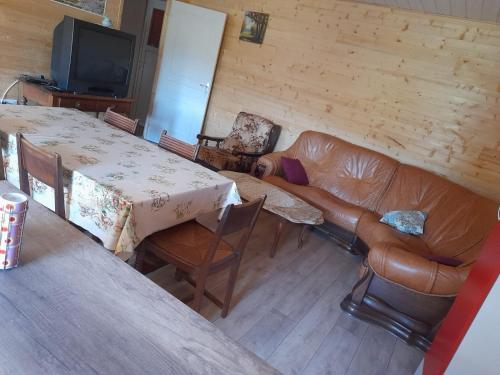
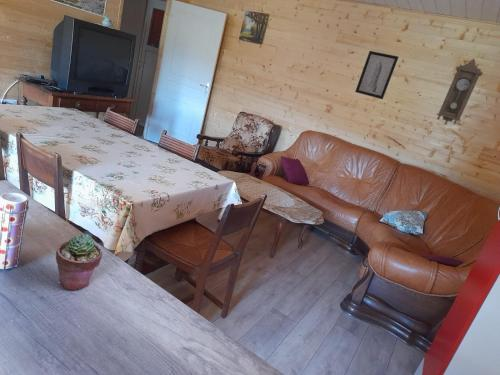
+ potted succulent (78, 259)
+ pendulum clock (459, 93)
+ wall art (376, 75)
